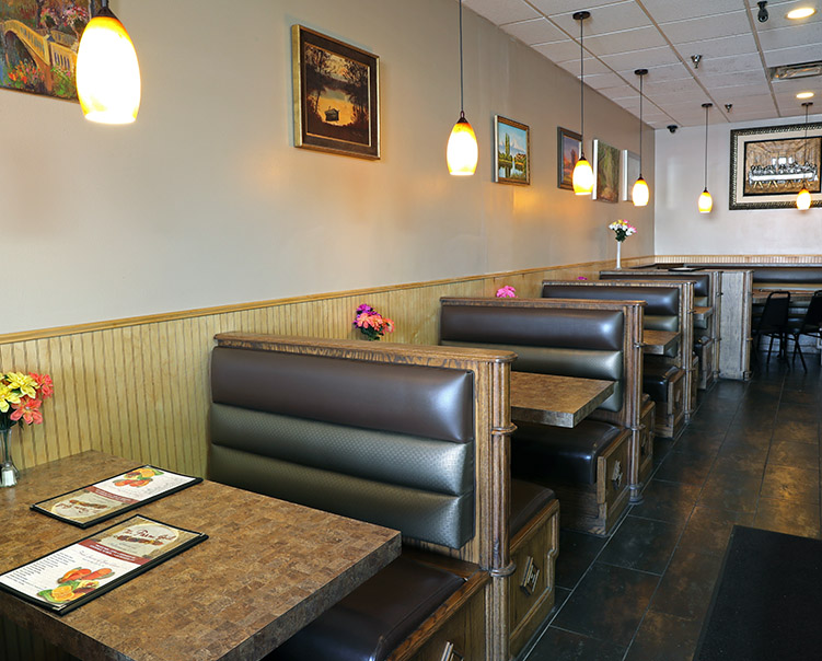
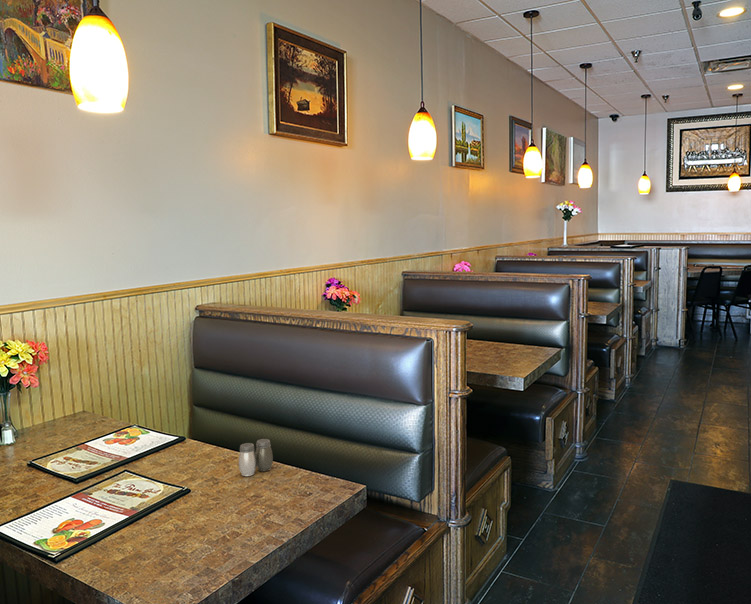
+ salt and pepper shaker (255, 456)
